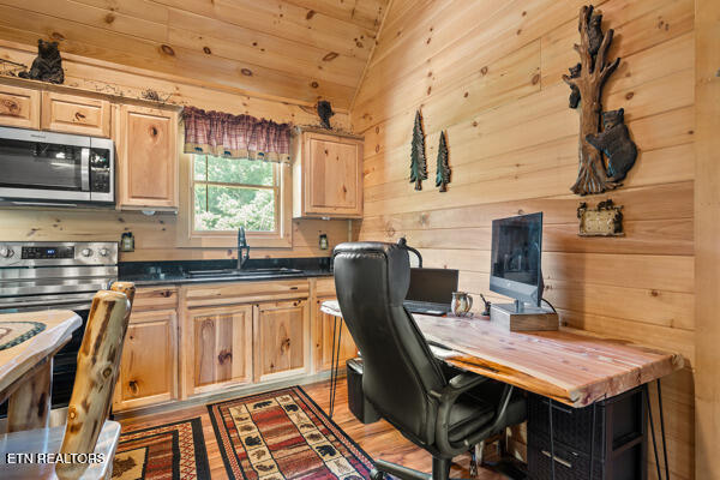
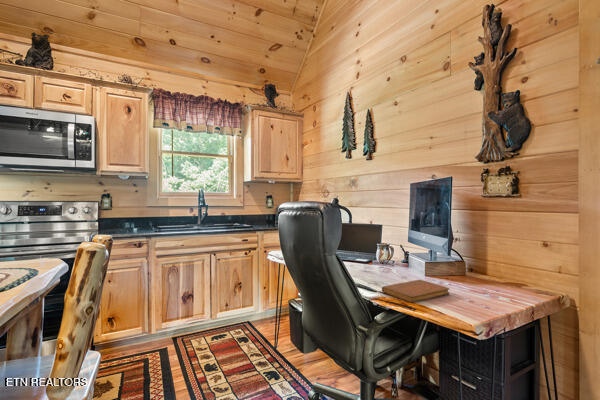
+ notebook (415, 289)
